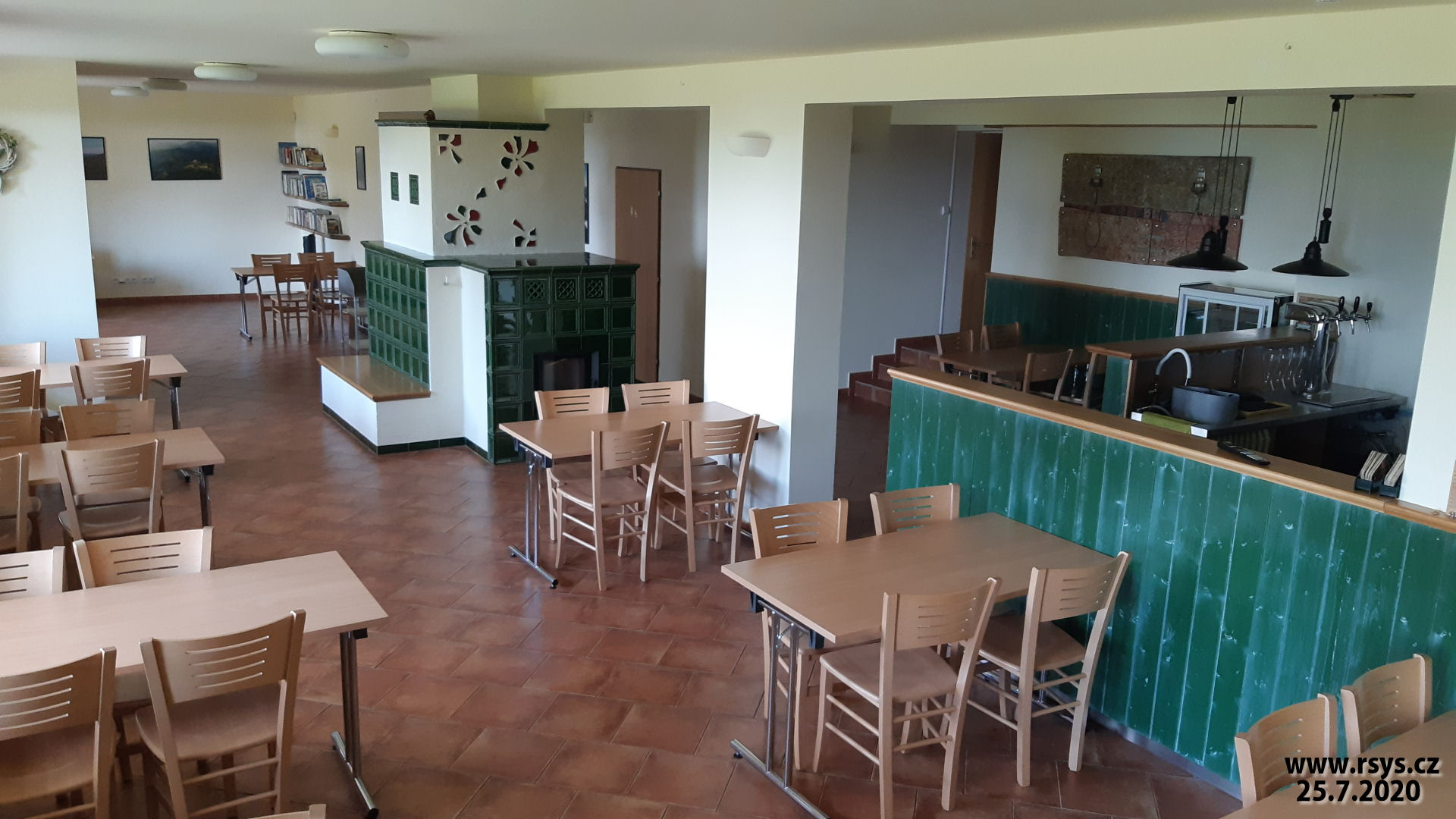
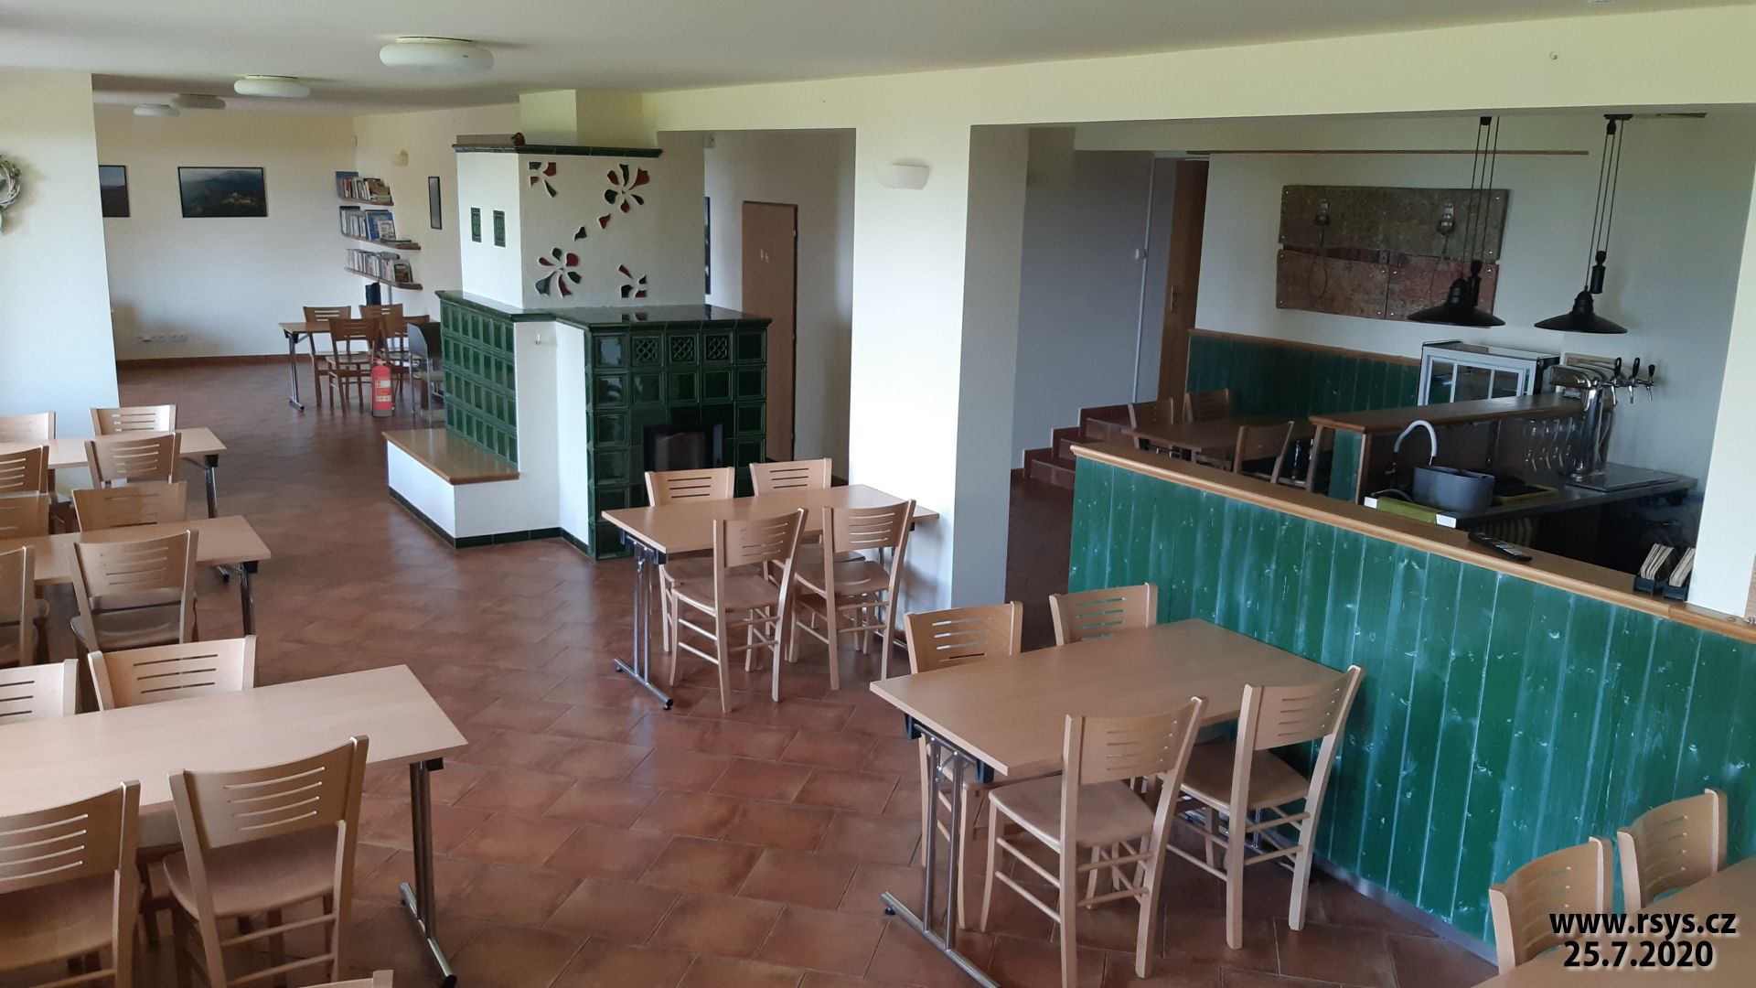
+ fire extinguisher (384, 386)
